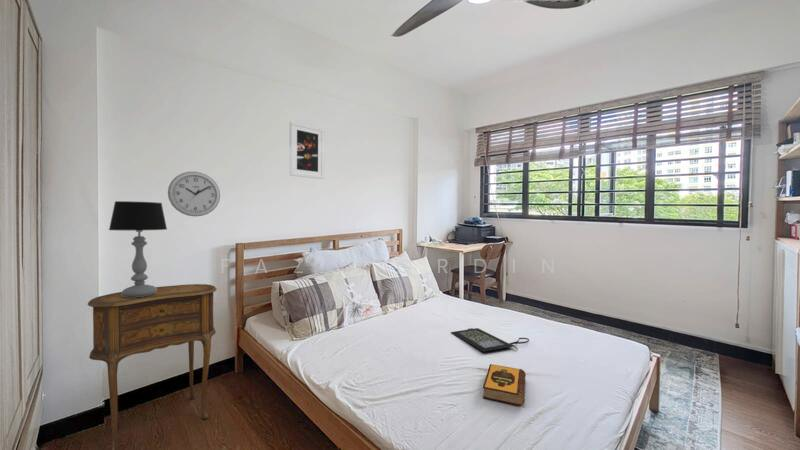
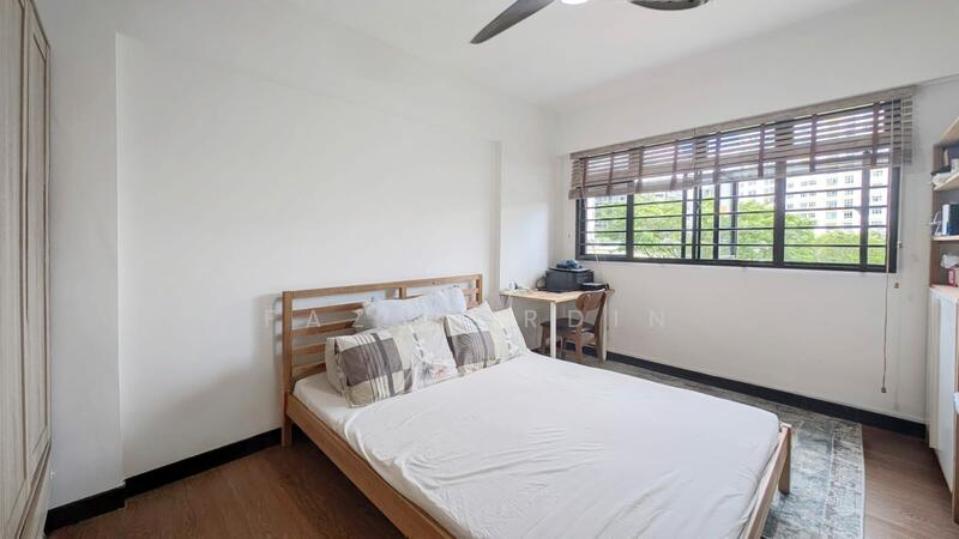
- table lamp (139, 248)
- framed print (307, 151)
- wall clock (195, 194)
- hardback book (505, 383)
- side table (158, 348)
- clutch bag (483, 339)
